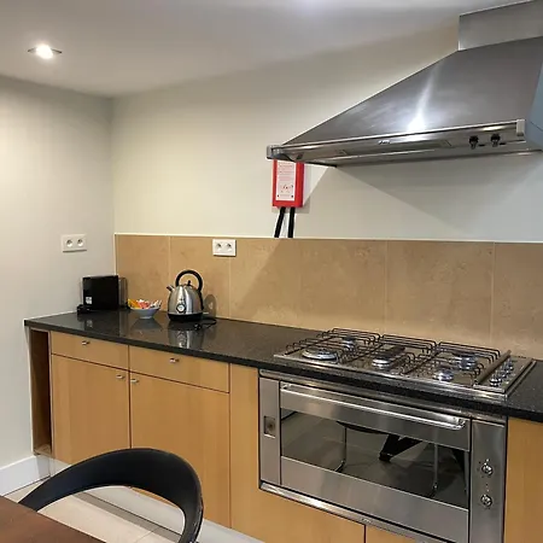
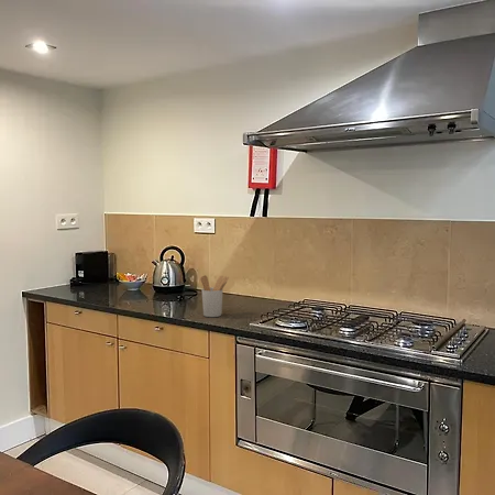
+ utensil holder (216, 295)
